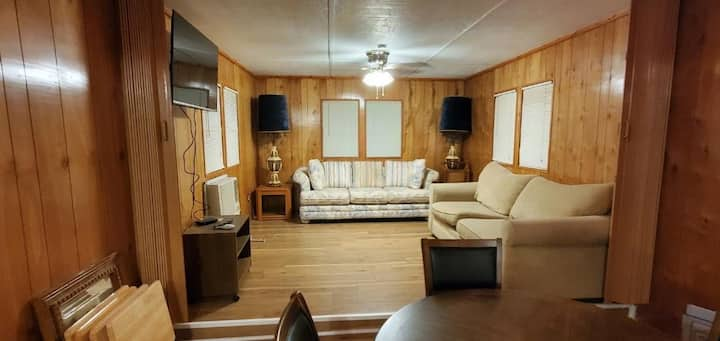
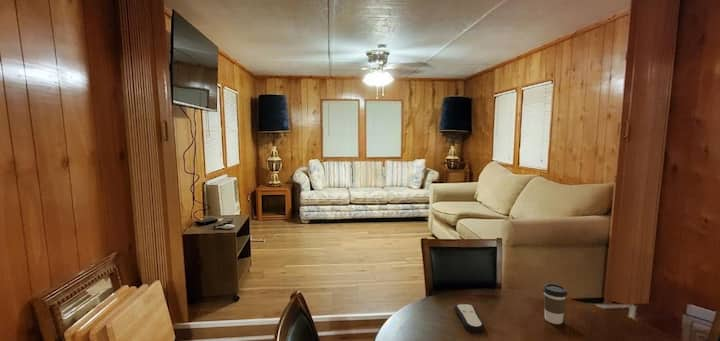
+ remote control (469, 316)
+ coffee cup (554, 303)
